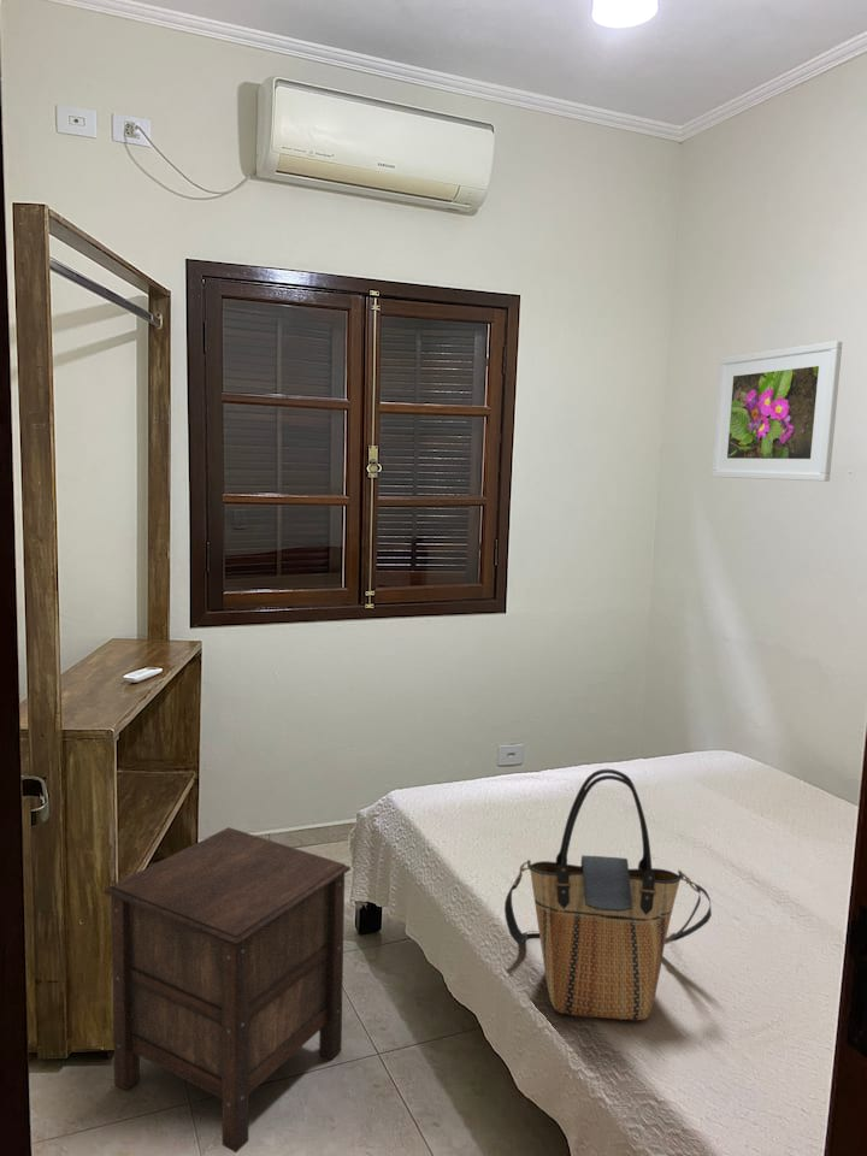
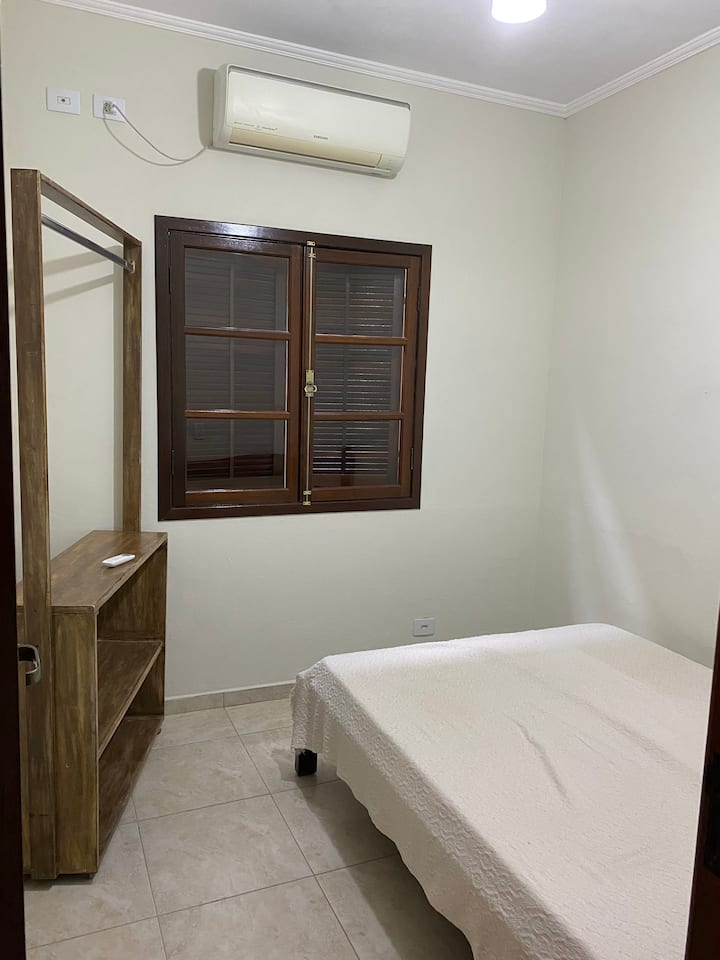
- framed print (771, 414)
- nightstand (231, 972)
- tote bag (607, 871)
